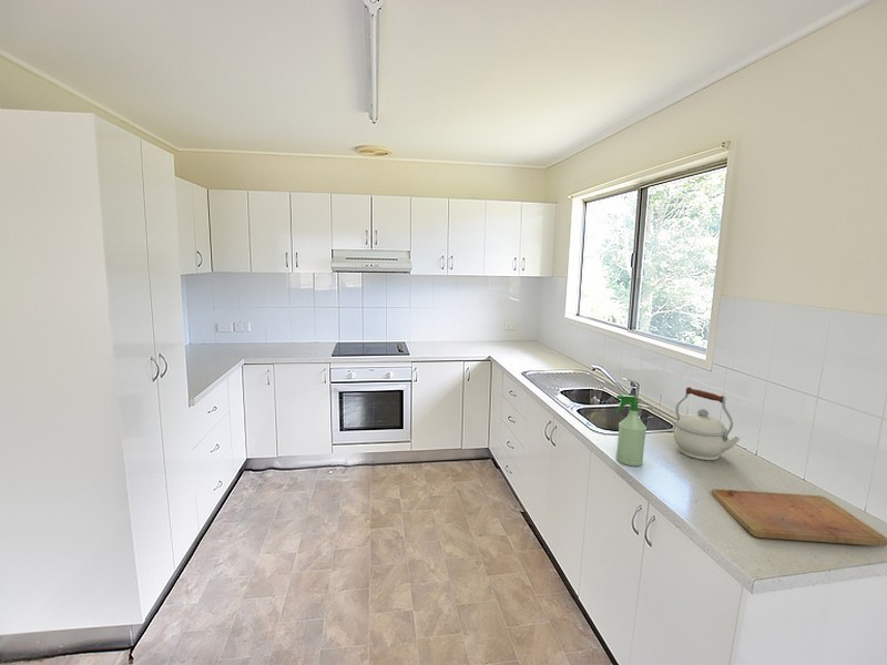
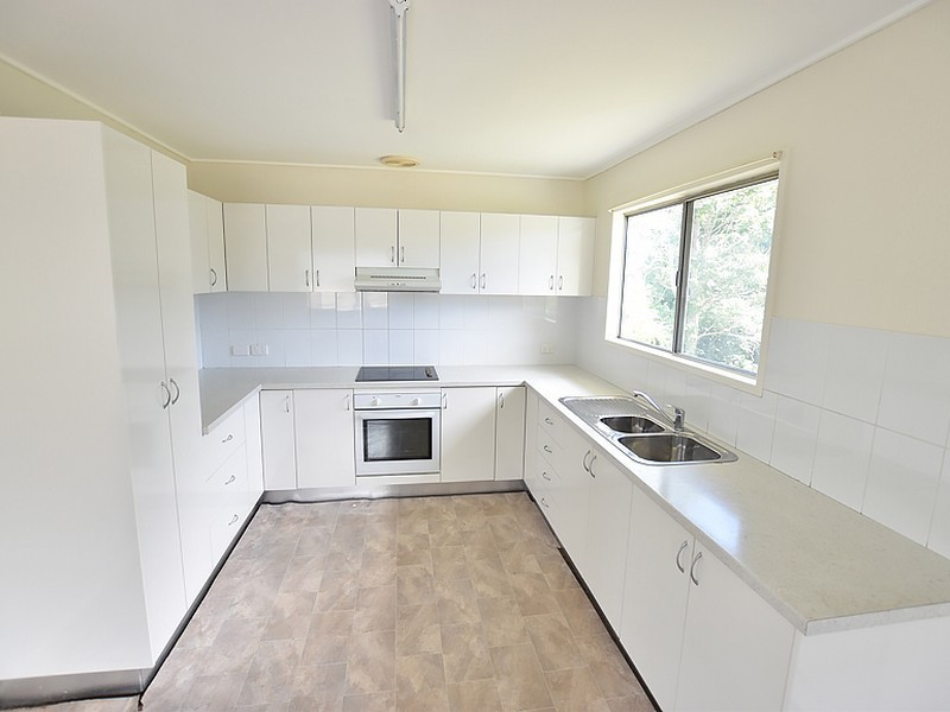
- kettle (705, 423)
- cutting board (791, 514)
- spray bottle (632, 428)
